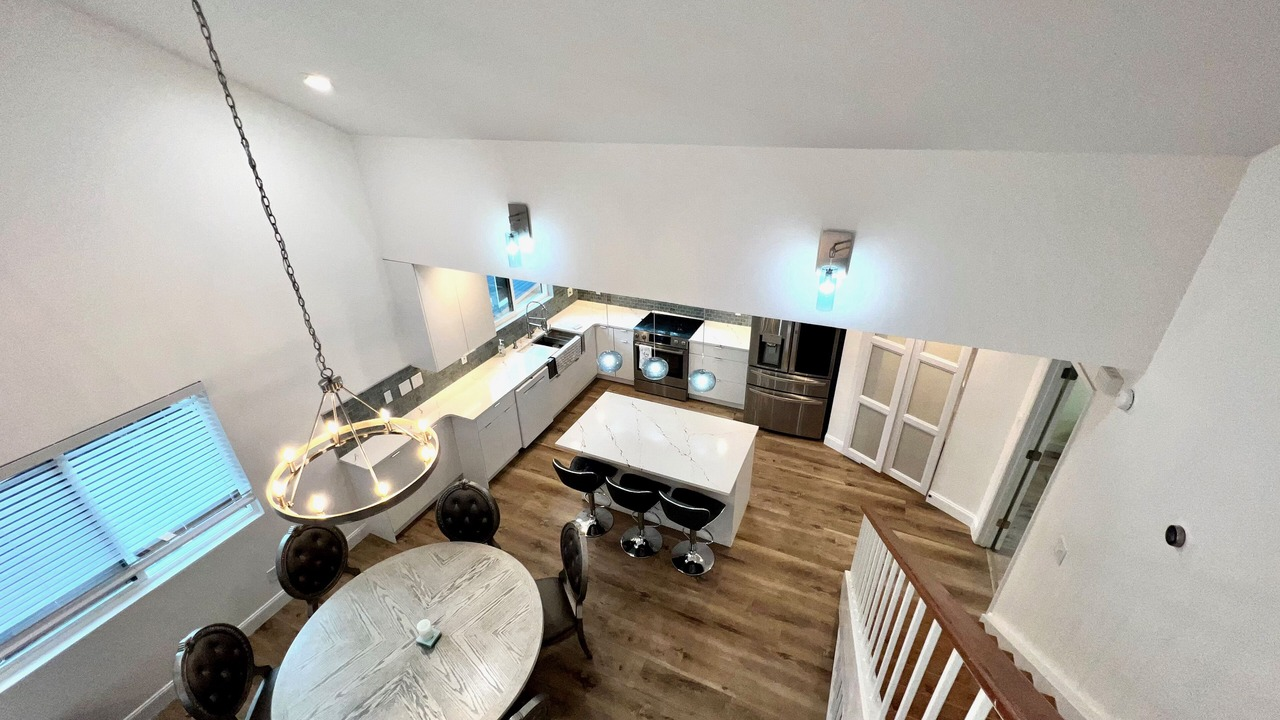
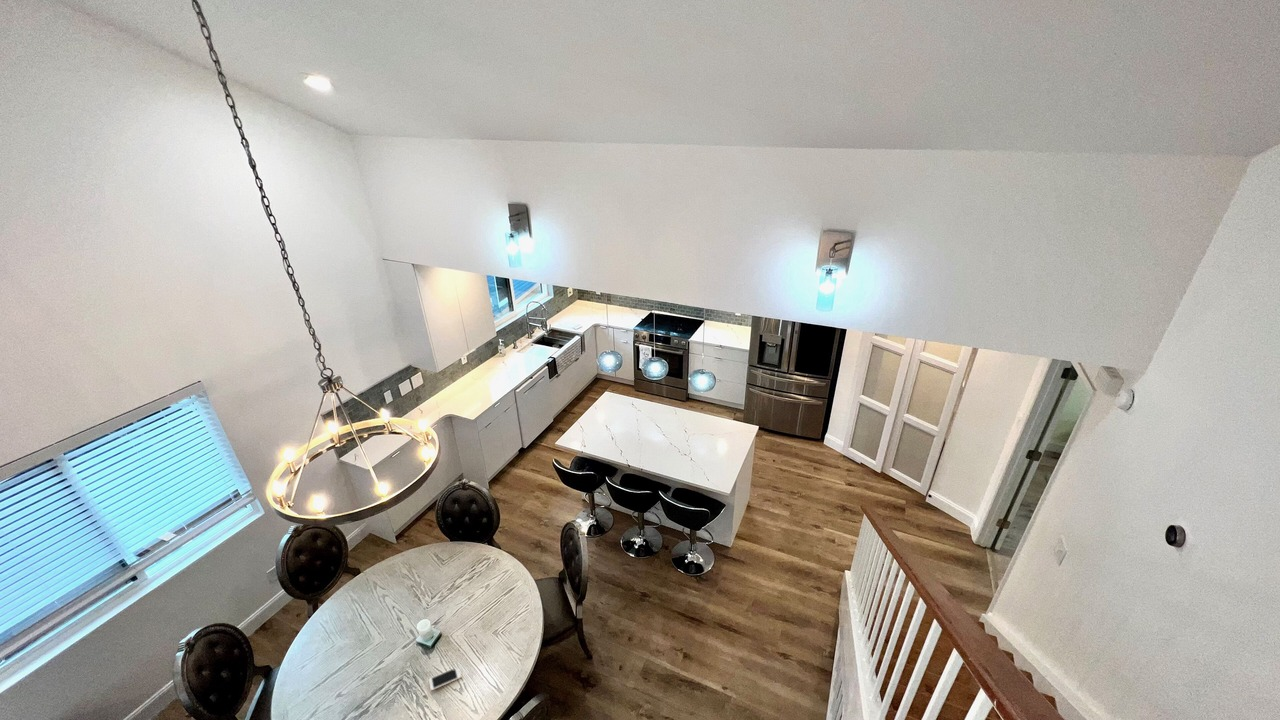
+ cell phone (445, 678)
